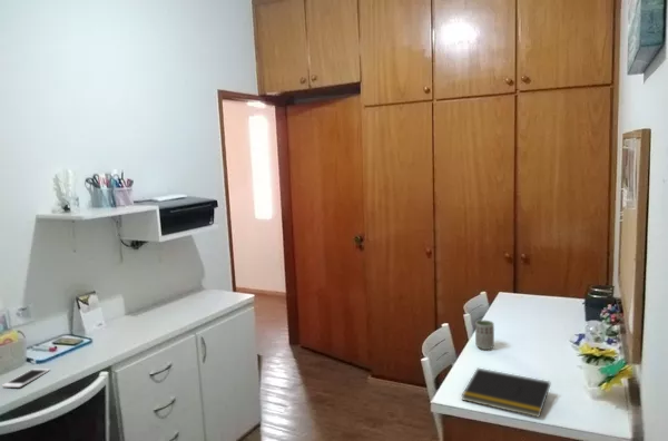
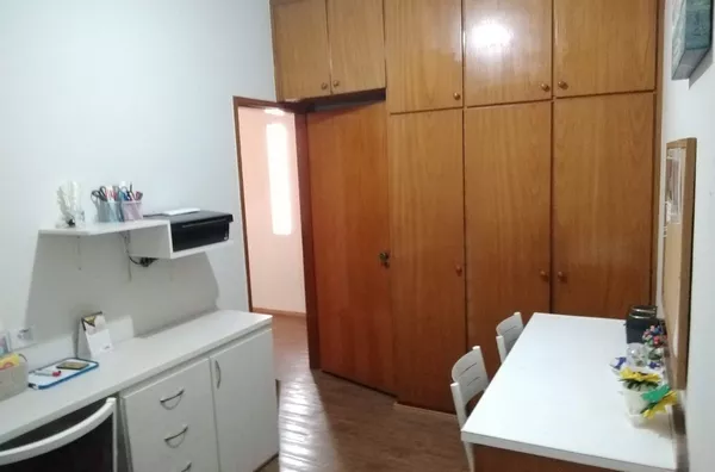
- cup (484, 334)
- cell phone (27, 378)
- notepad (505, 390)
